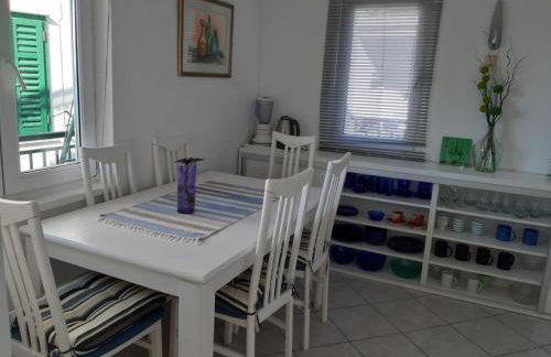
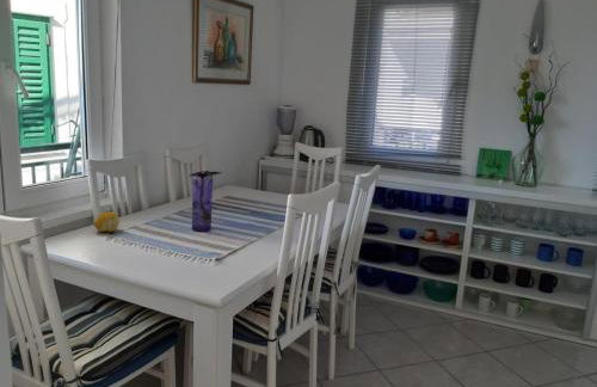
+ fruit (106, 221)
